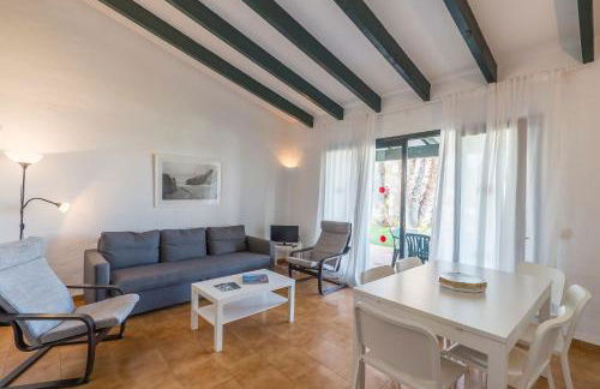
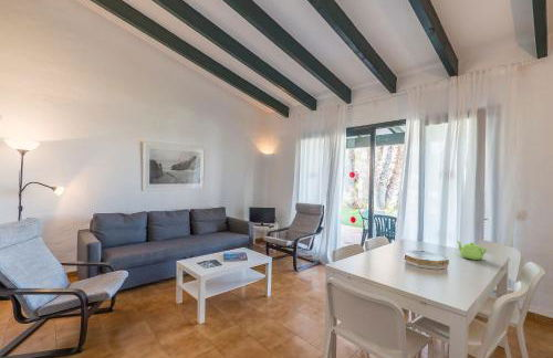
+ teapot (470, 250)
